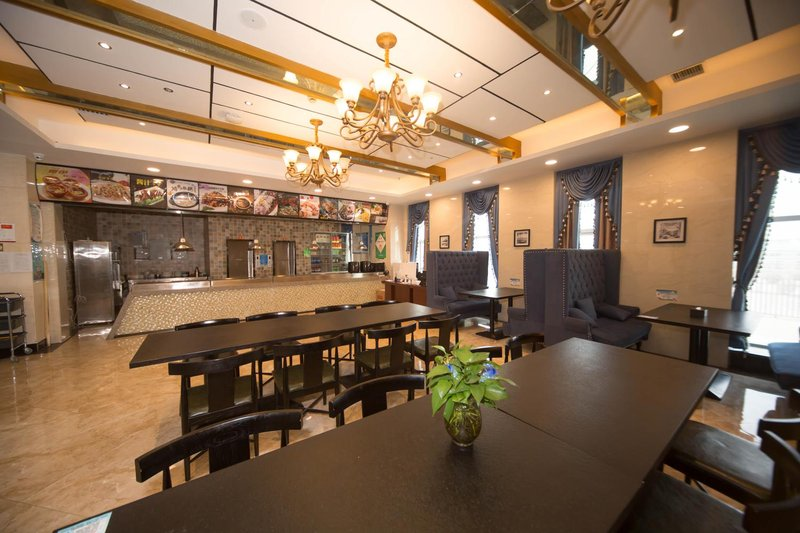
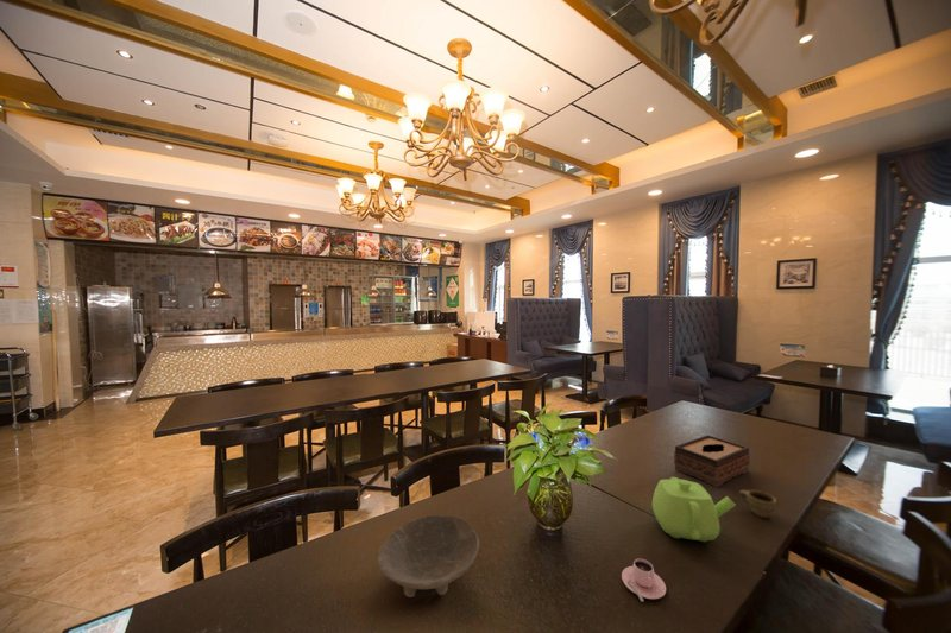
+ teacup (643, 561)
+ cup (756, 502)
+ teapot (693, 506)
+ tissue box (711, 458)
+ bowl (429, 561)
